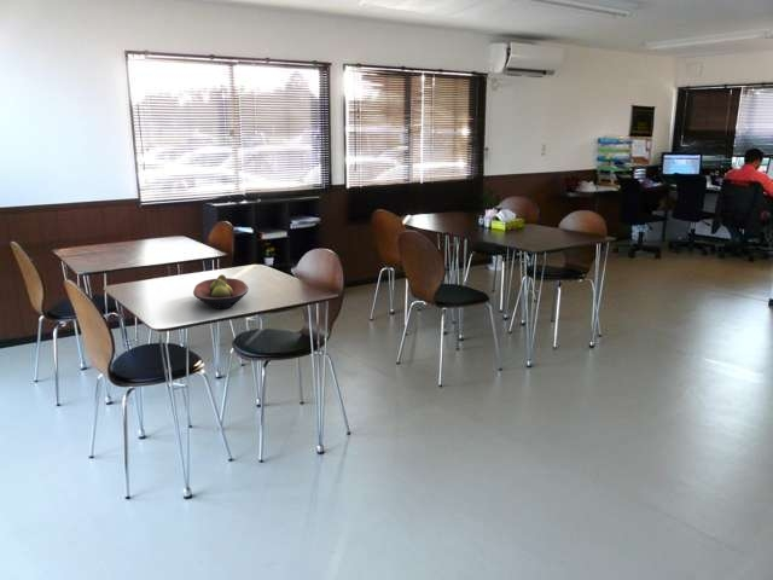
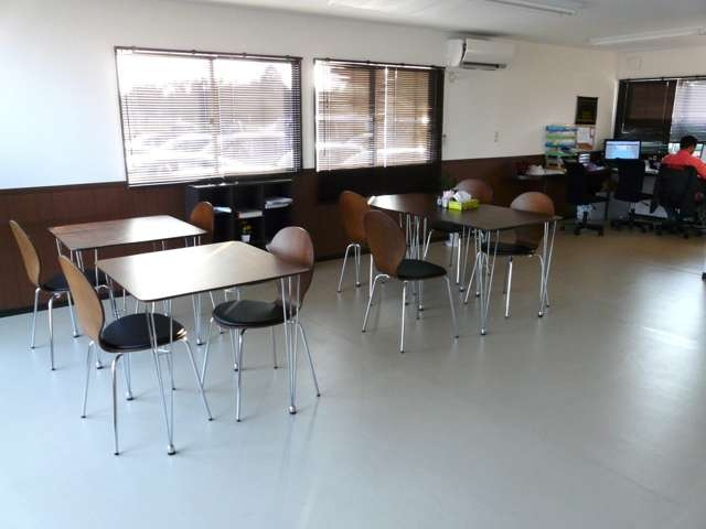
- fruit bowl (220, 289)
